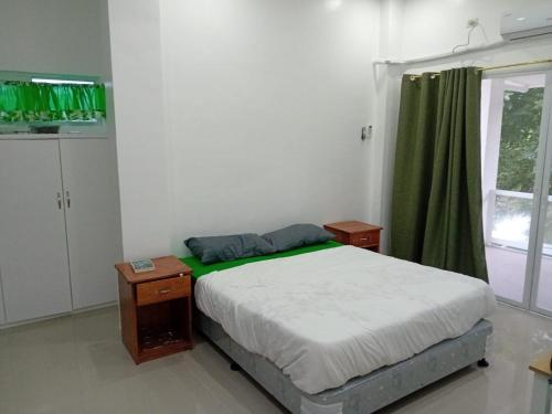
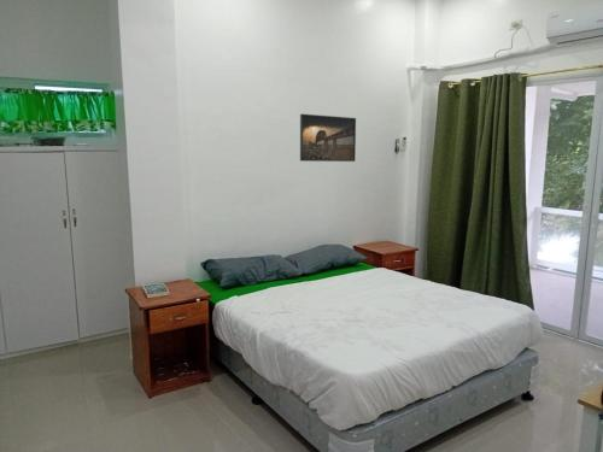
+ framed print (328, 139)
